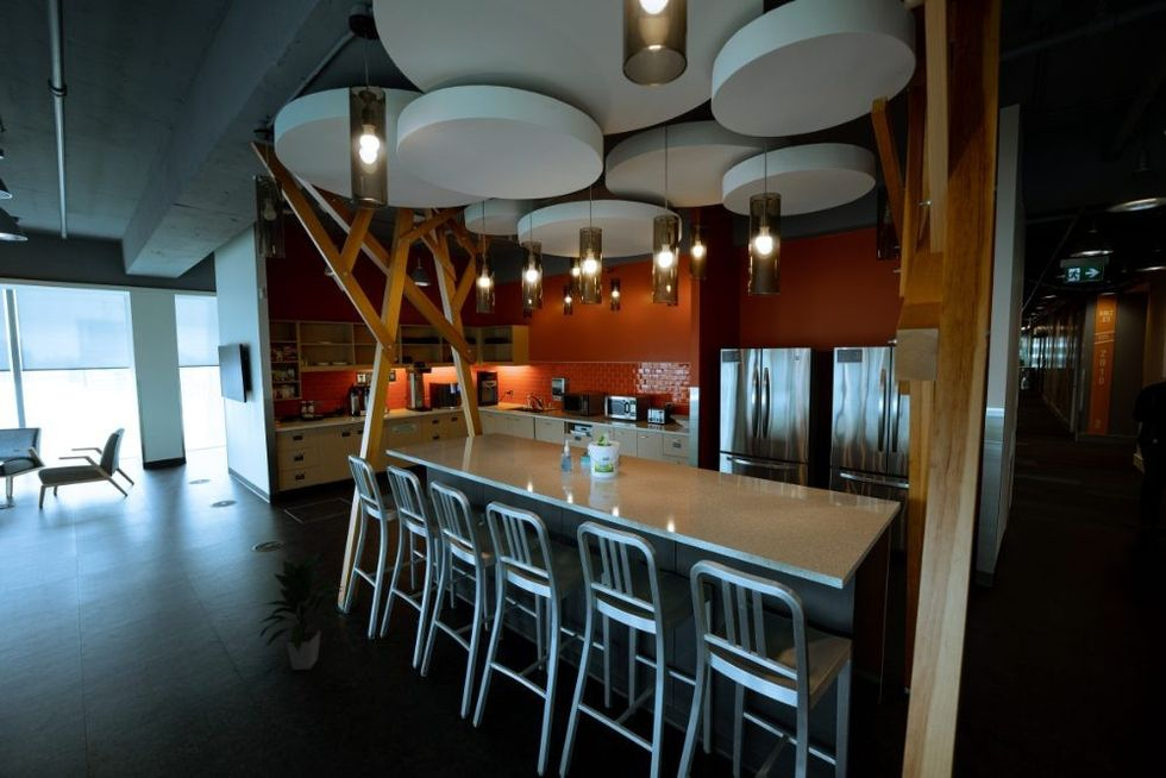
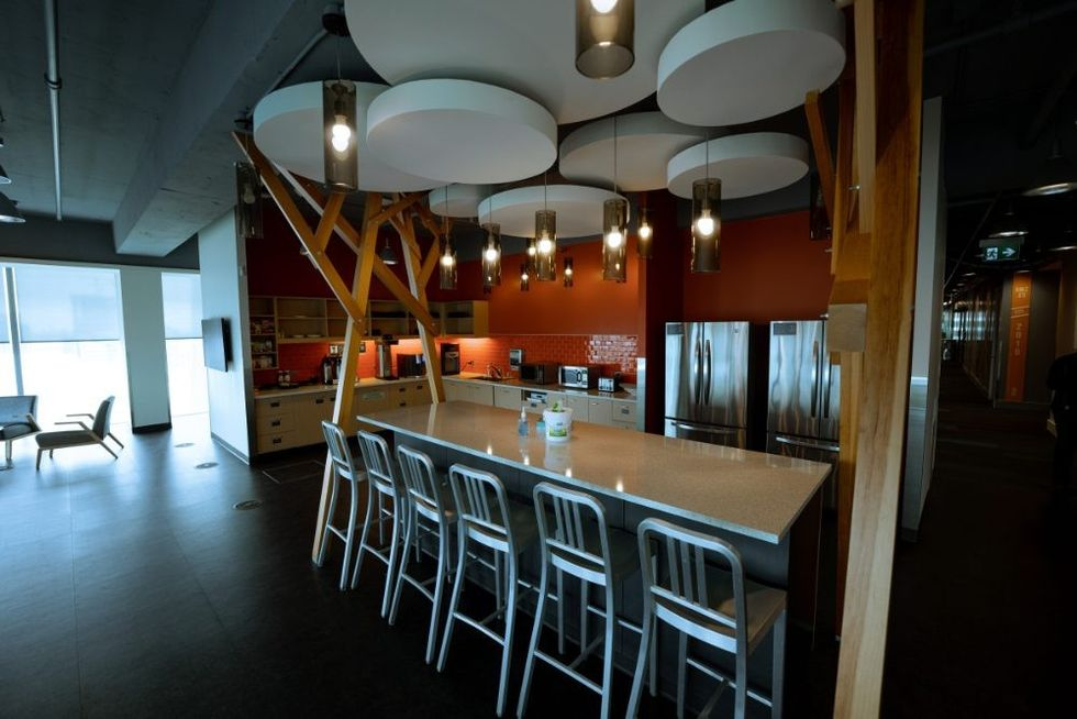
- indoor plant (300, 610)
